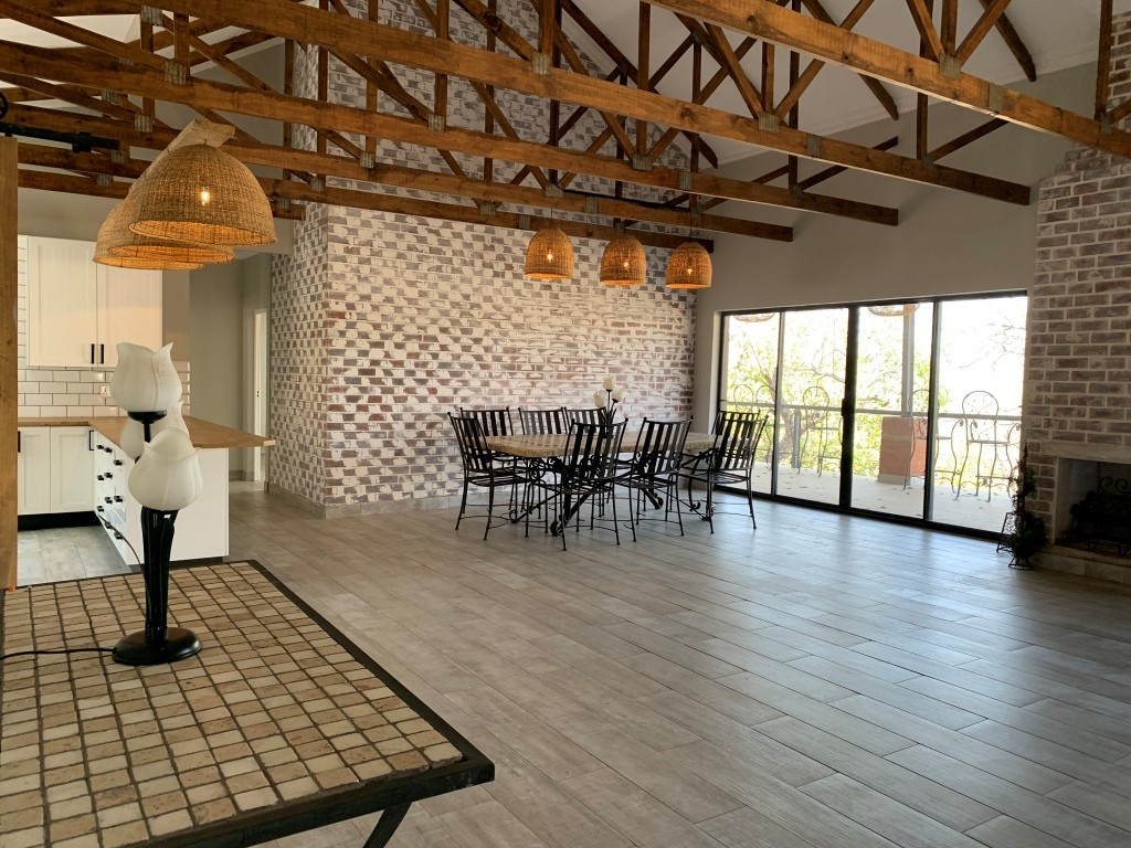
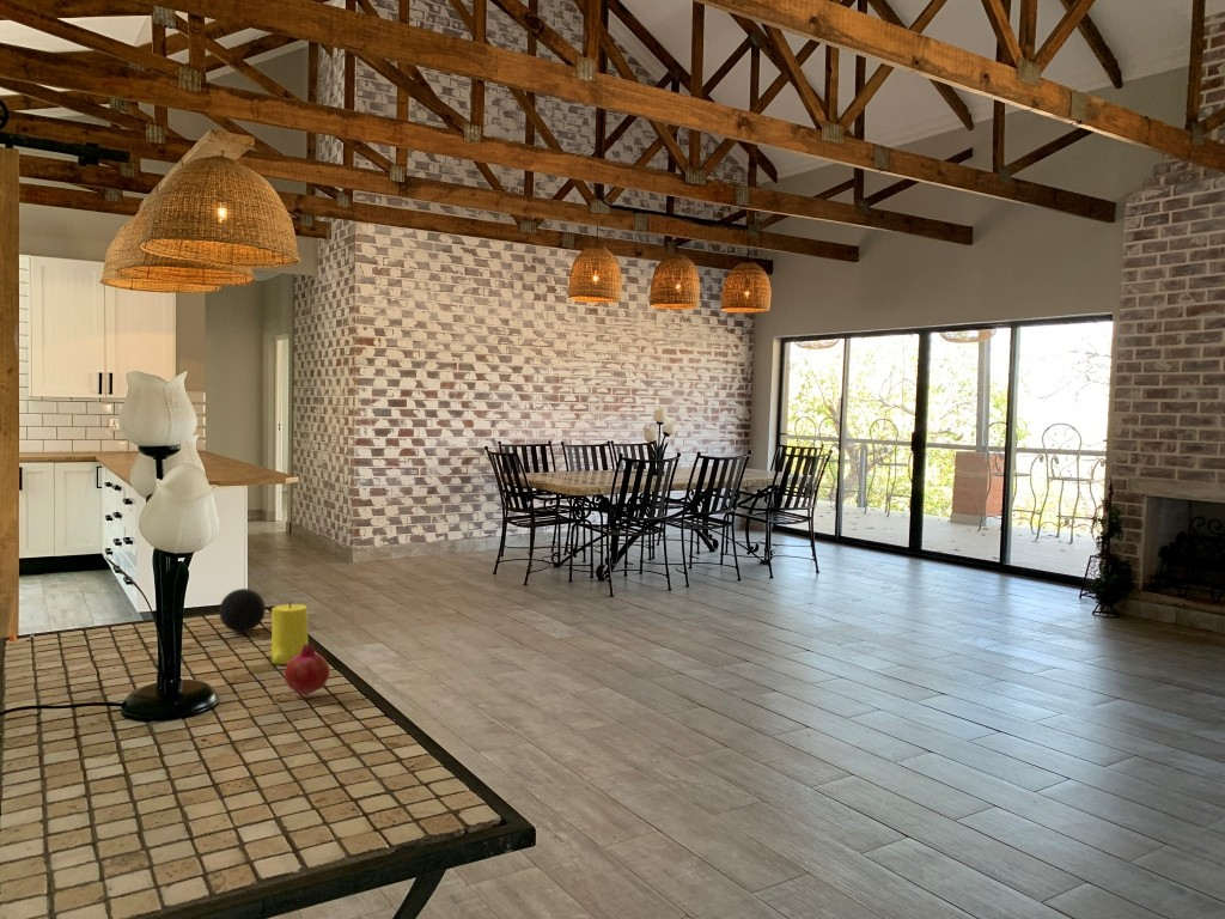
+ candle (286, 629)
+ fruit (306, 669)
+ decorative ball (242, 610)
